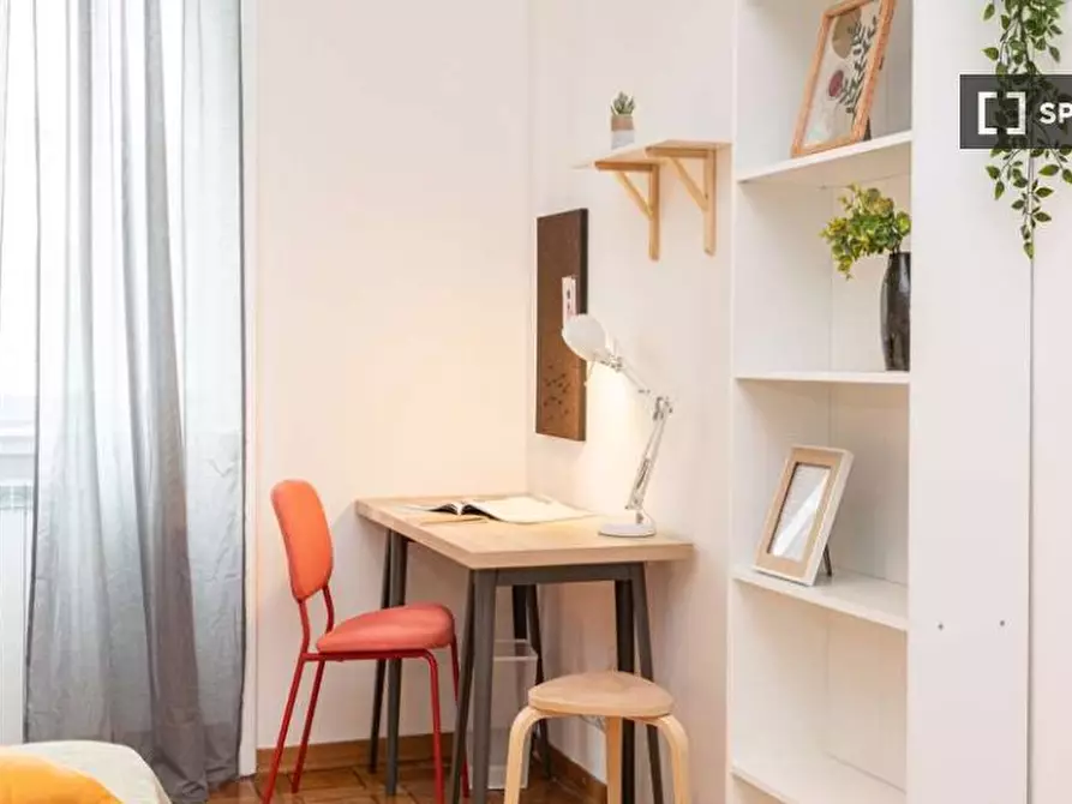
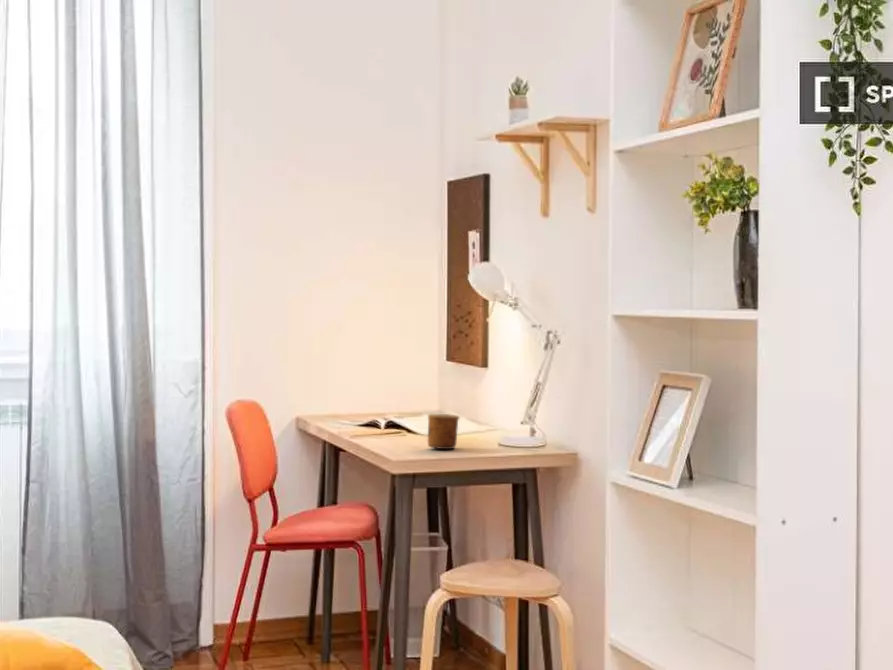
+ cup (443, 431)
